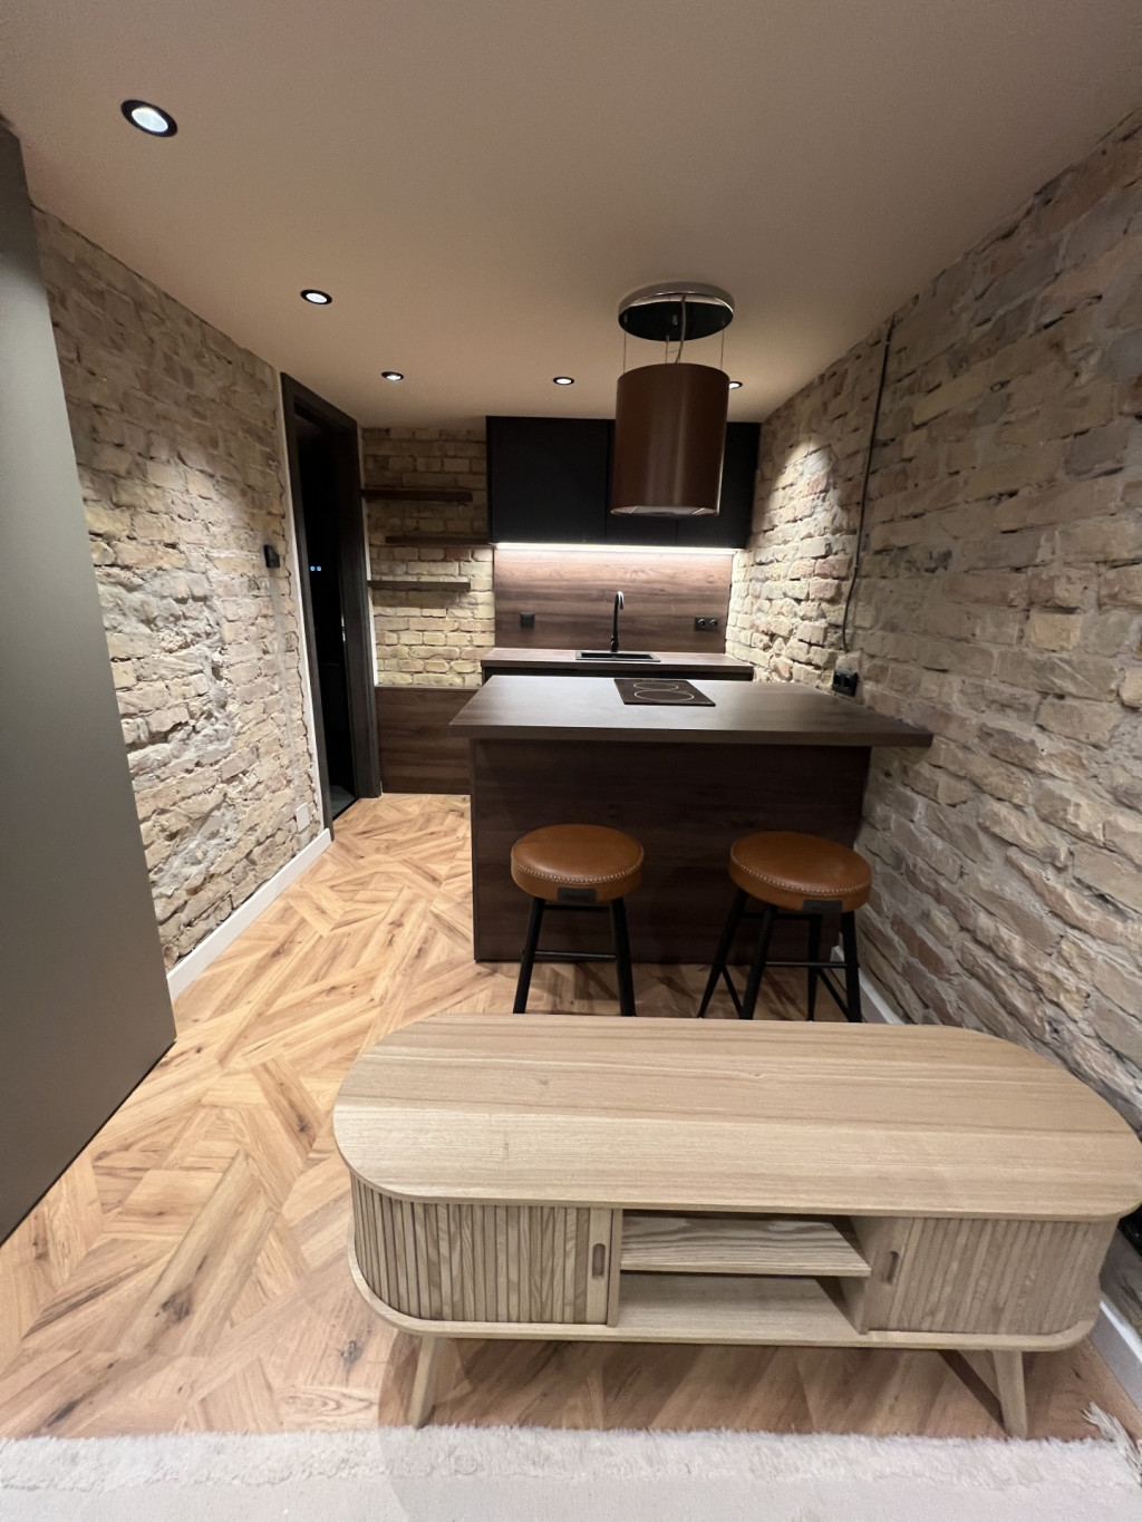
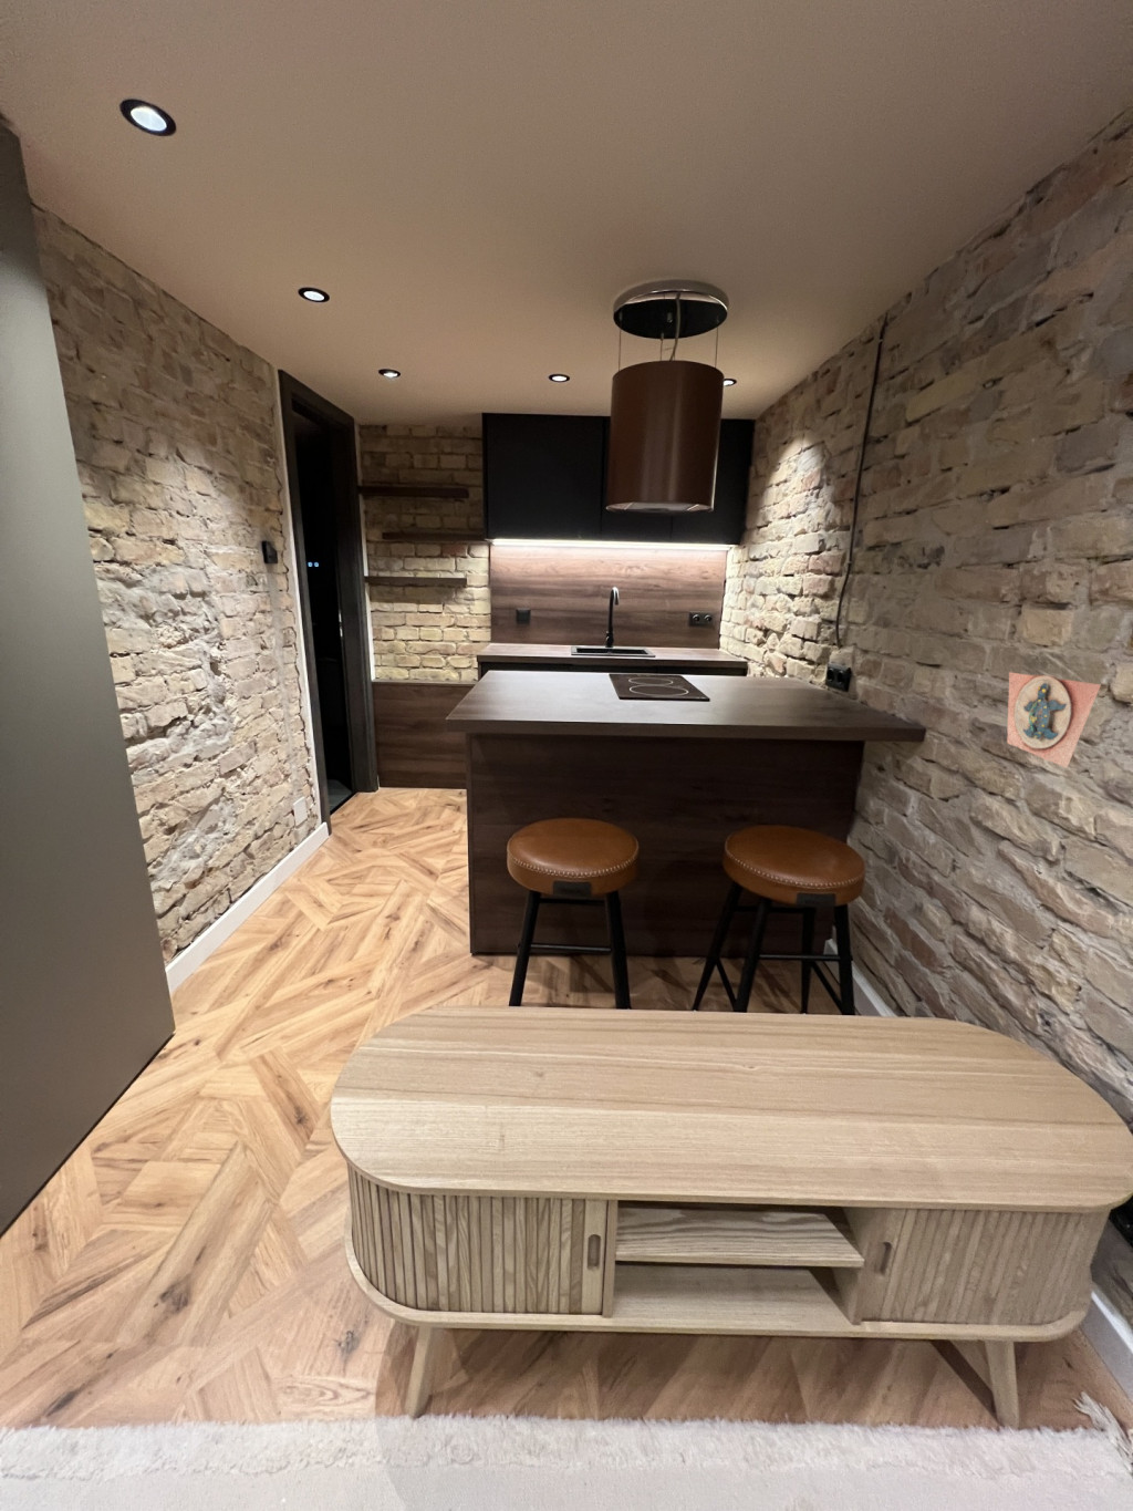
+ animal cookie (1037, 716)
